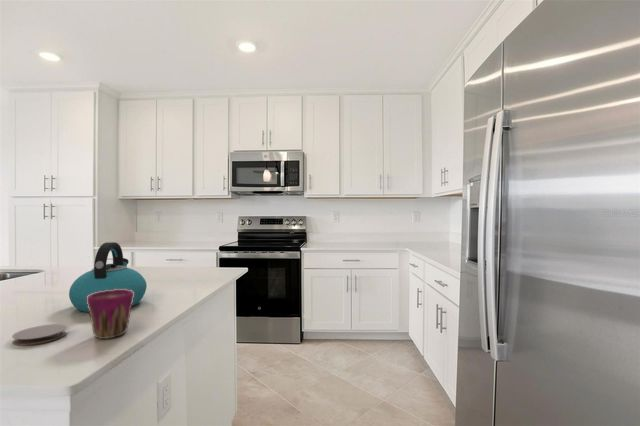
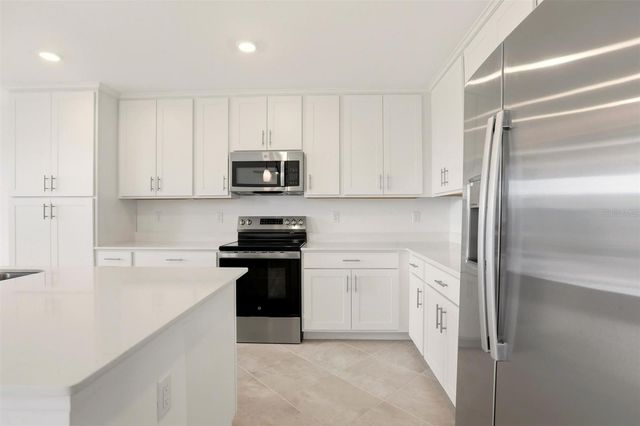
- cup (112, 312)
- kettle (111, 272)
- coaster (40, 334)
